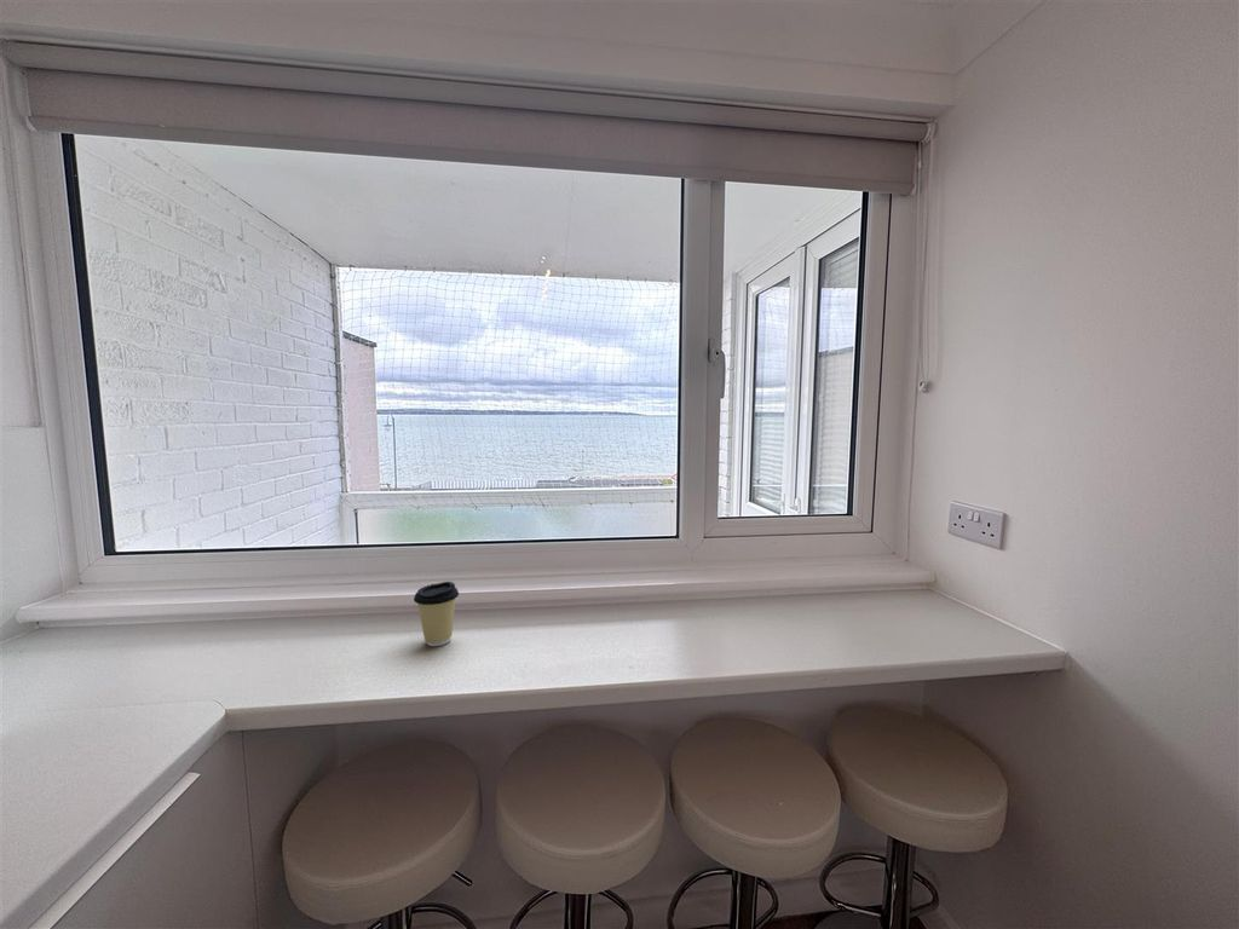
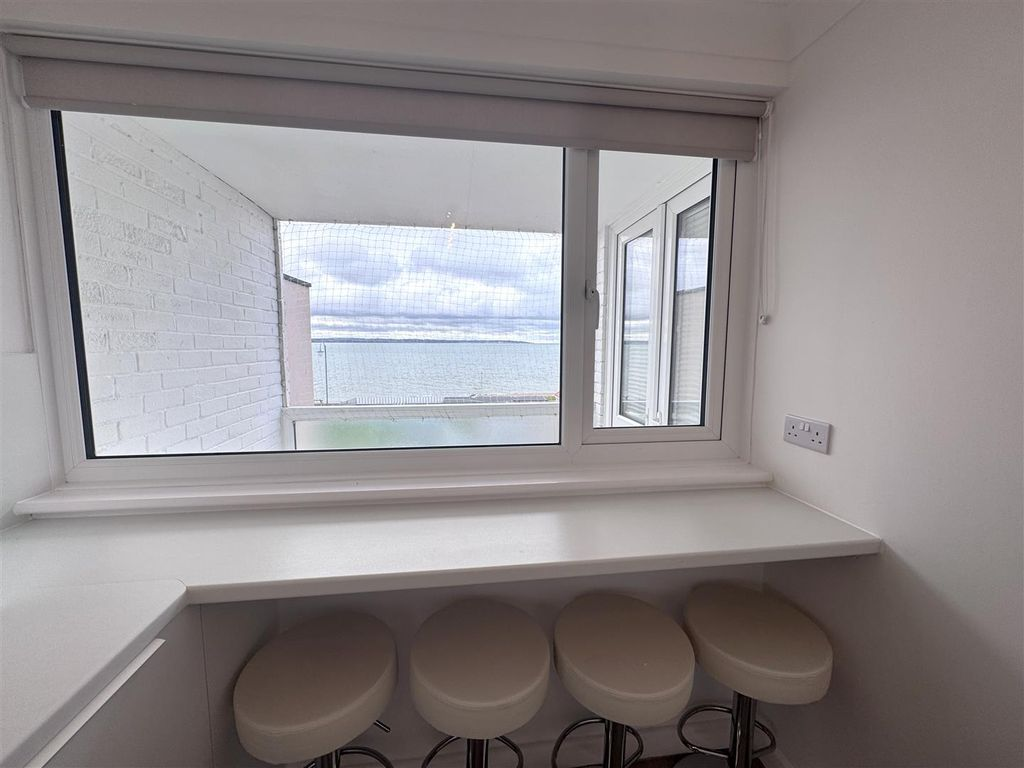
- coffee cup (437, 613)
